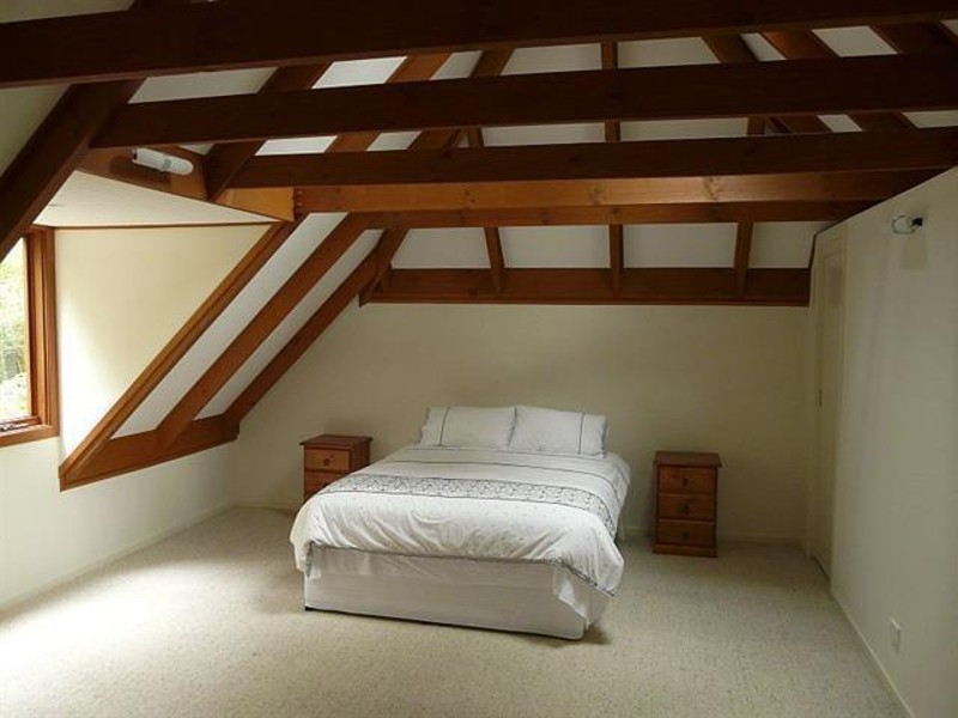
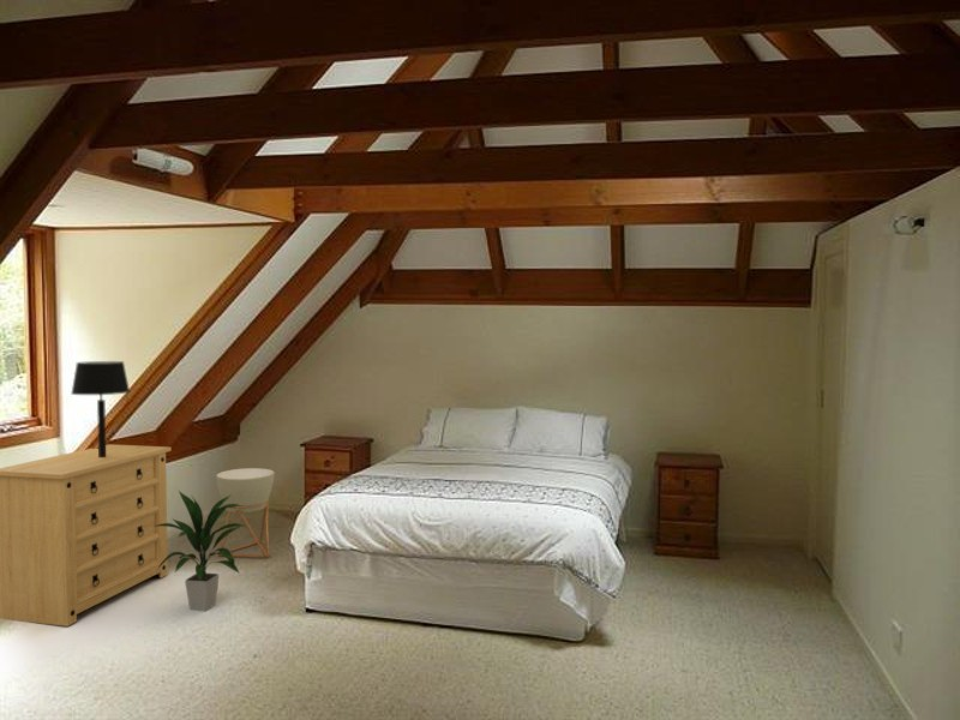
+ planter (246, 511)
+ indoor plant (205, 548)
+ table lamp (101, 409)
+ dresser (89, 526)
